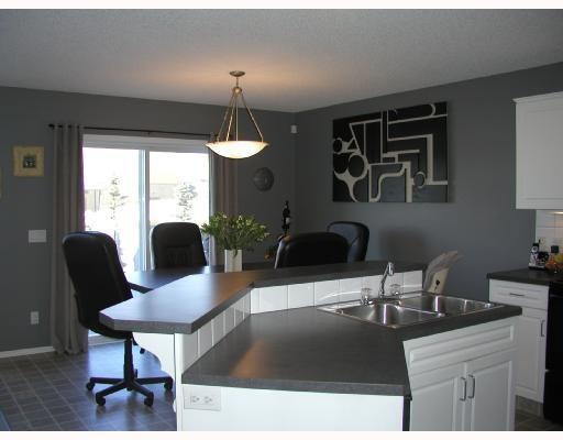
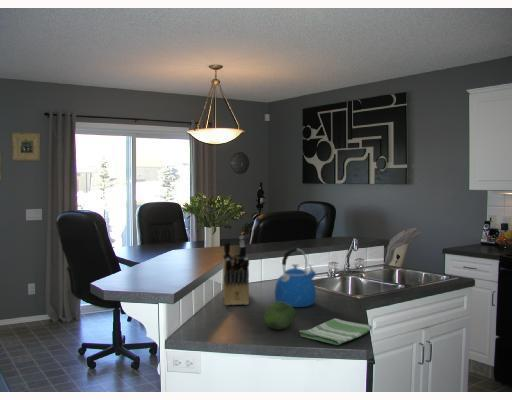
+ dish towel (336, 330)
+ fruit (281, 314)
+ knife block (235, 267)
+ kettle (298, 274)
